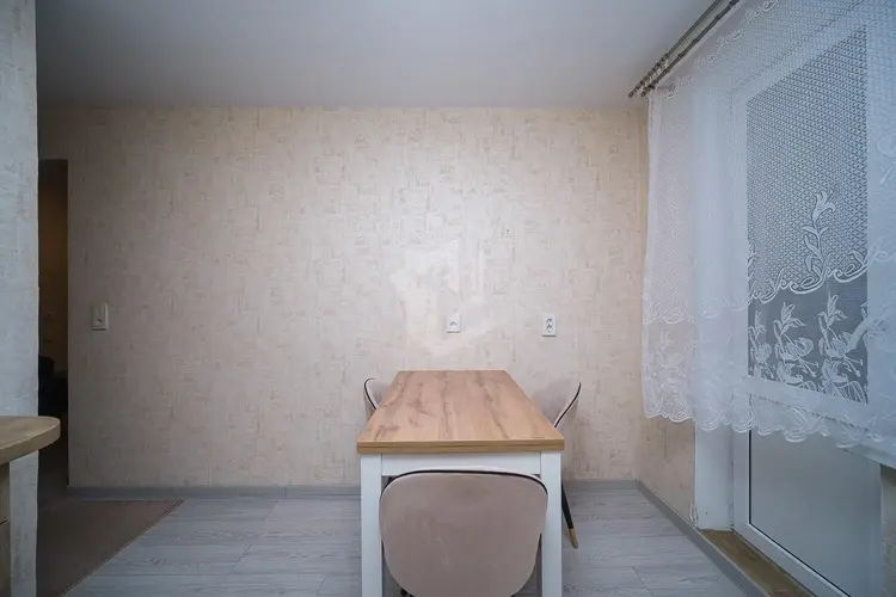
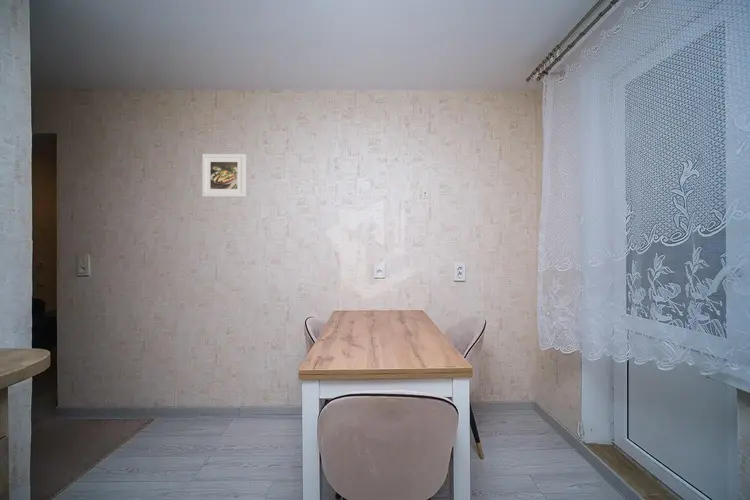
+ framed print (224, 175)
